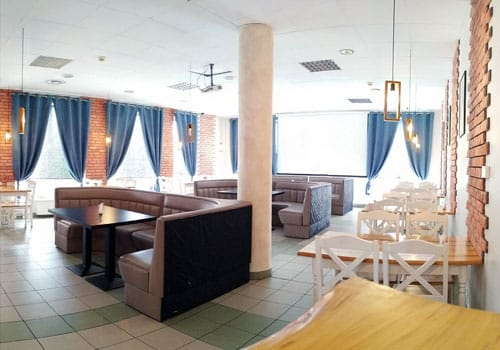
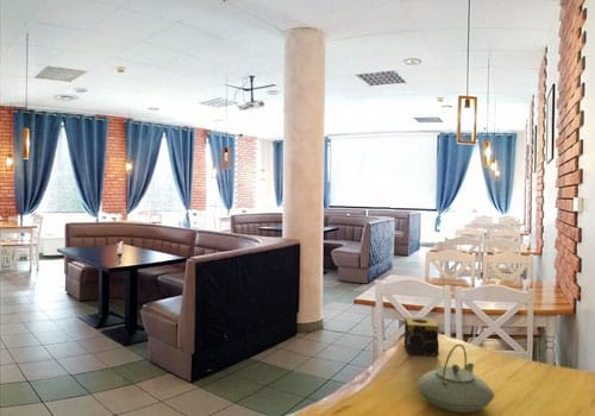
+ candle (420, 335)
+ teapot (457, 371)
